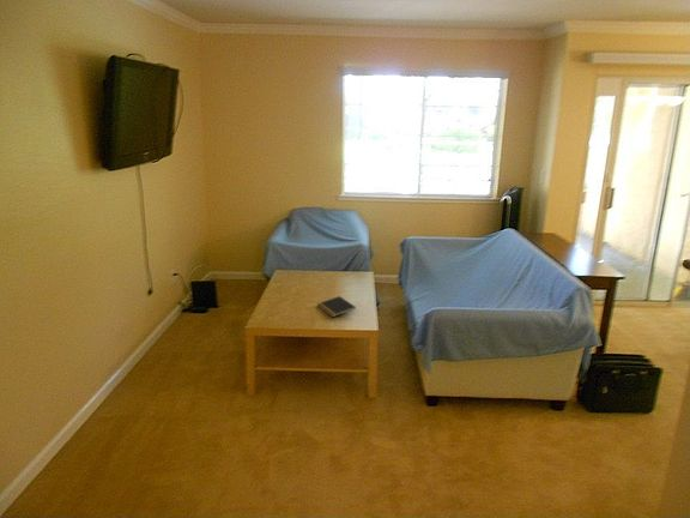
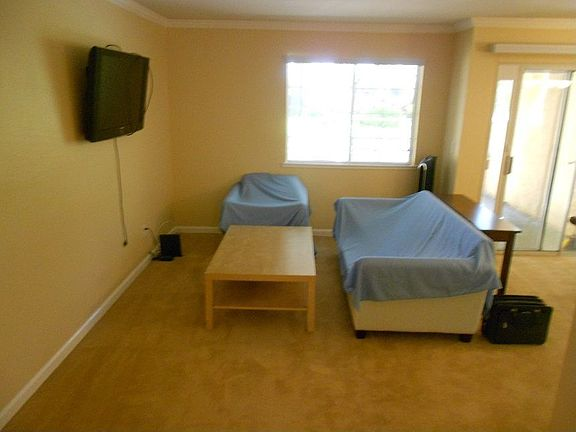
- notepad (335, 306)
